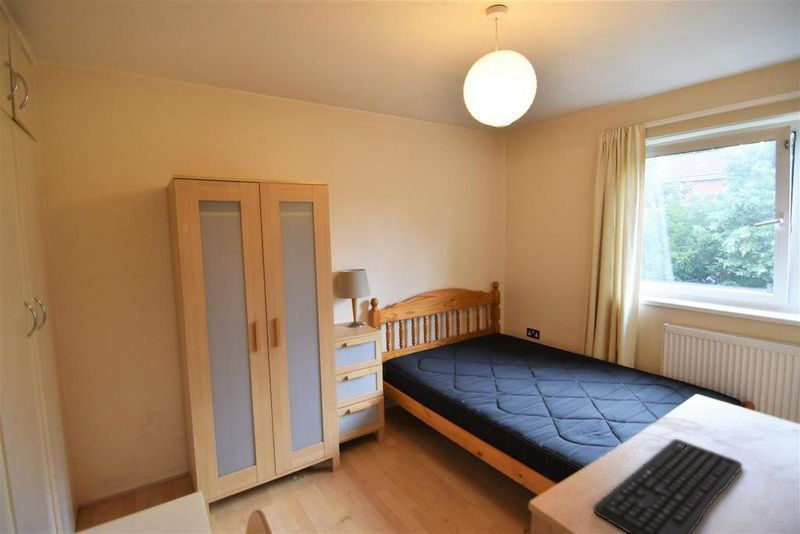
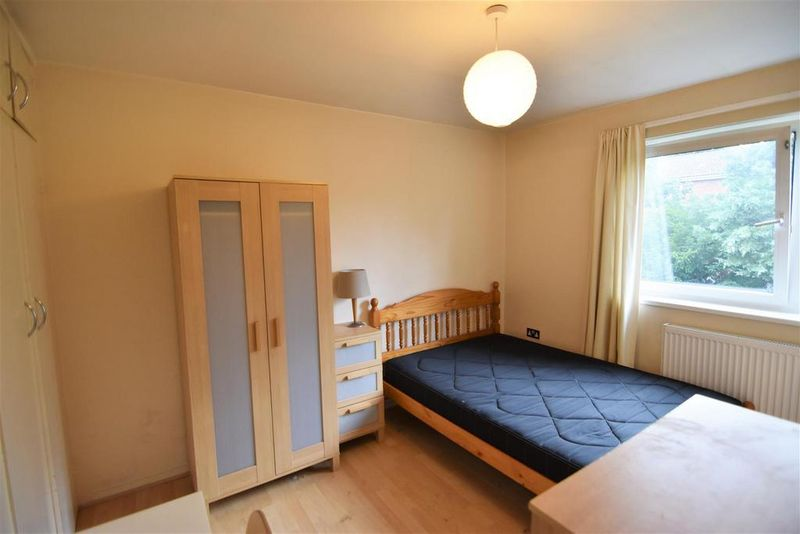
- computer keyboard (673, 483)
